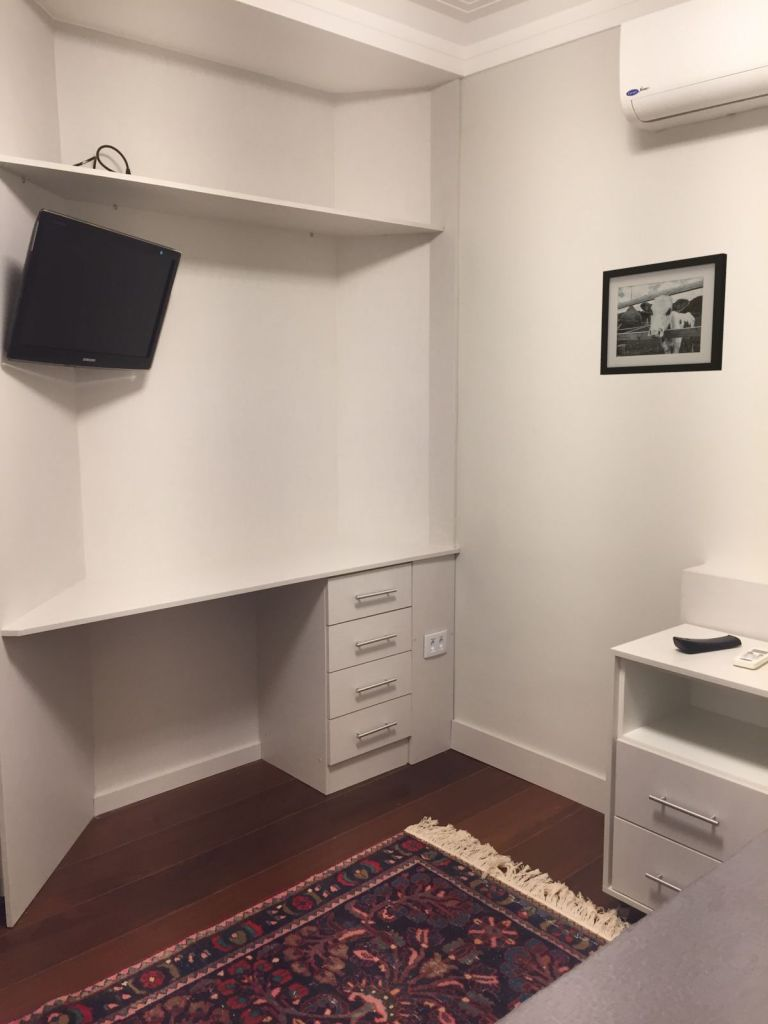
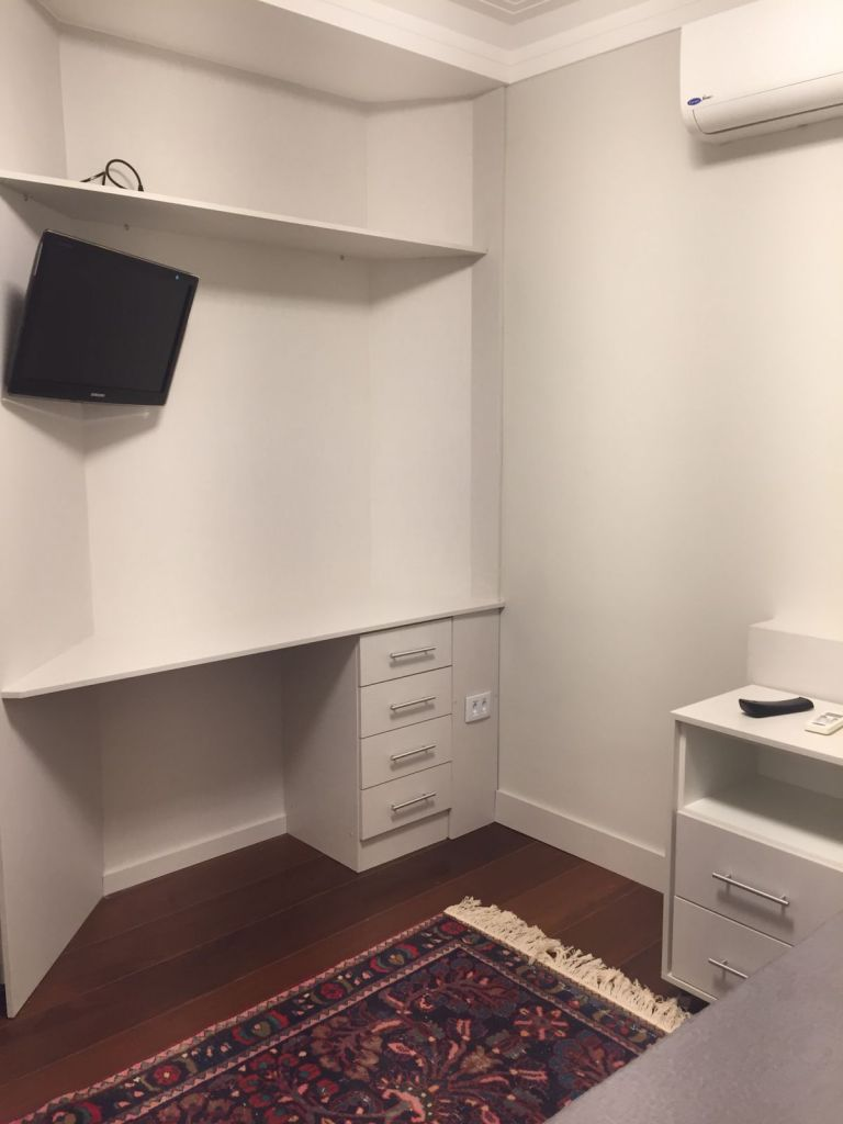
- picture frame (659, 318)
